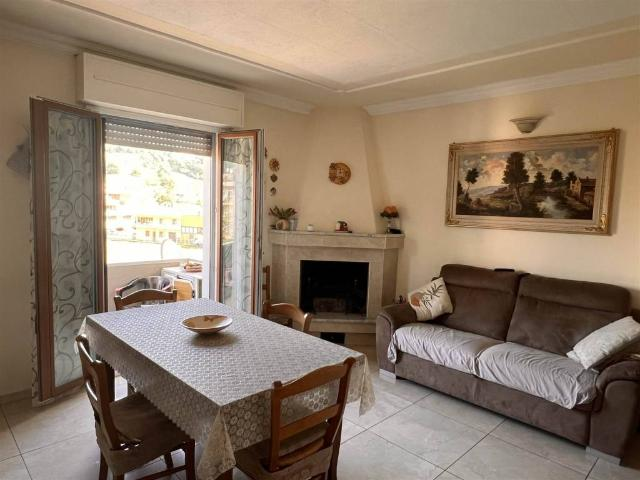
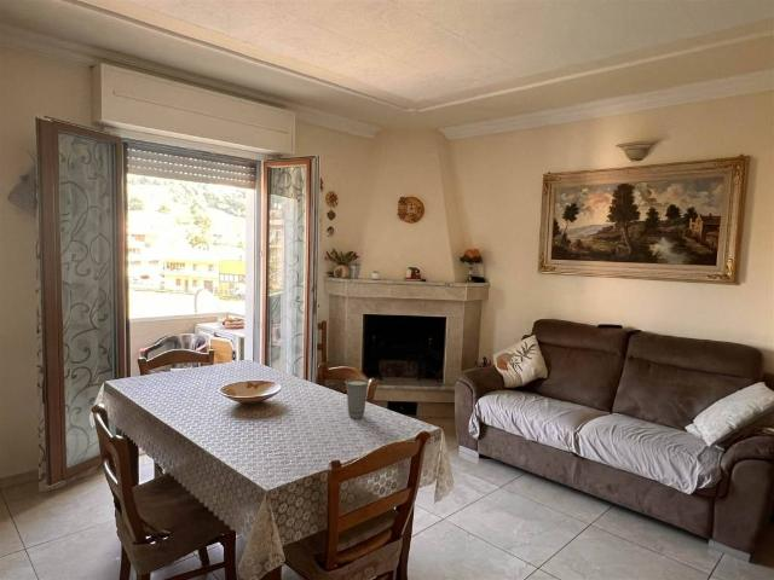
+ cup (356, 399)
